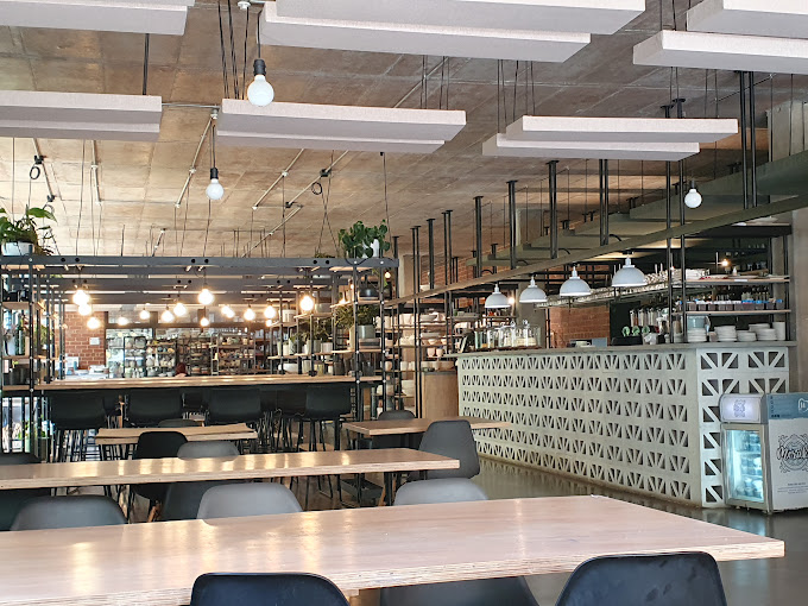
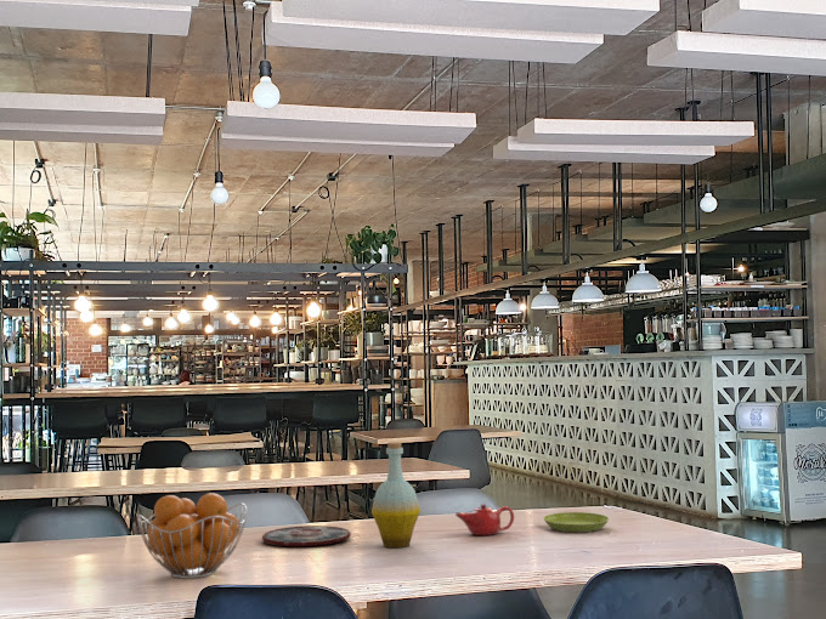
+ teapot (485, 519)
+ plate (306, 535)
+ saucer (576, 522)
+ bottle (395, 493)
+ fruit basket (193, 533)
